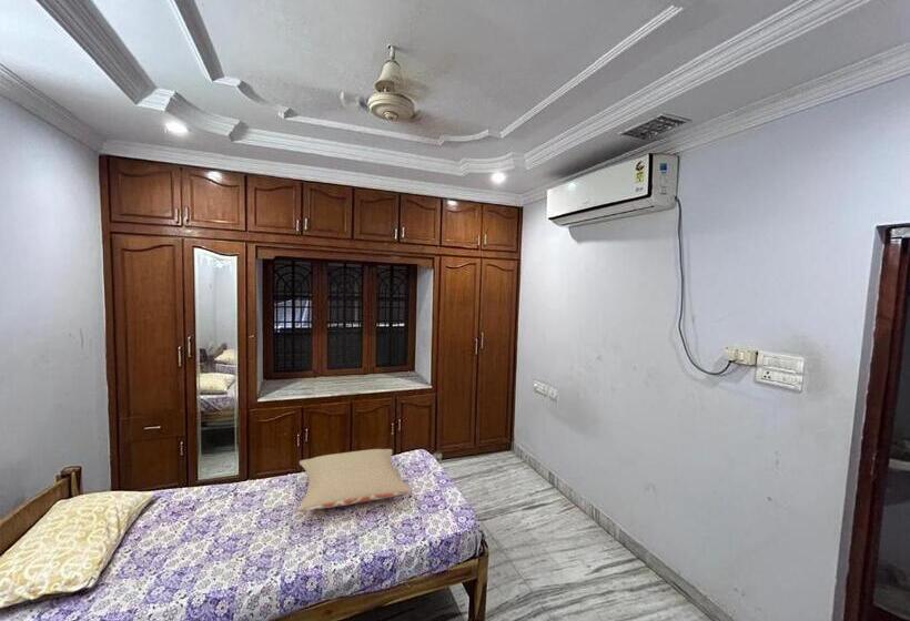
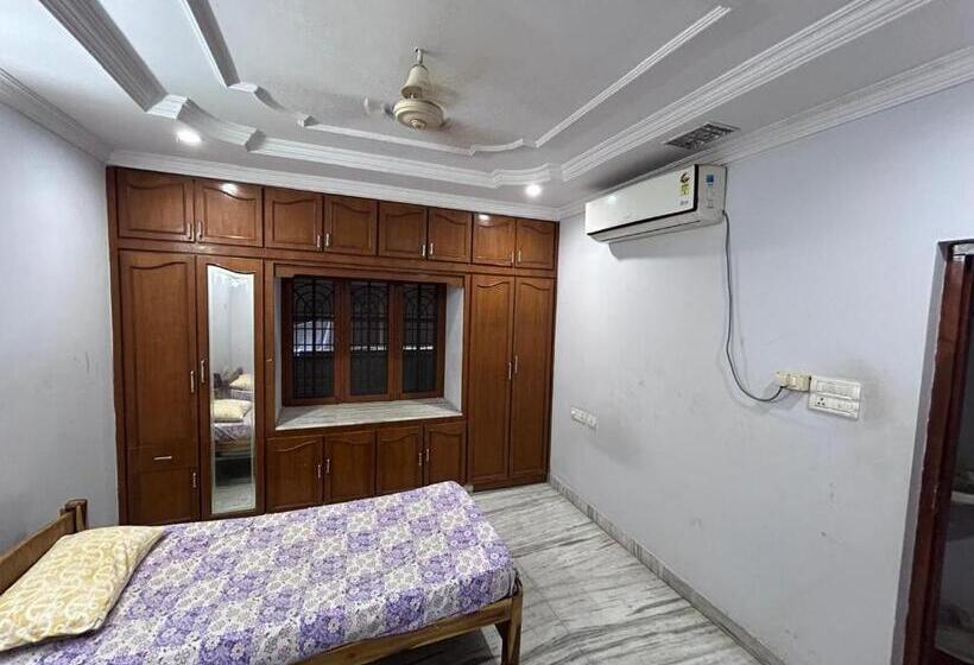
- pillow (352, 475)
